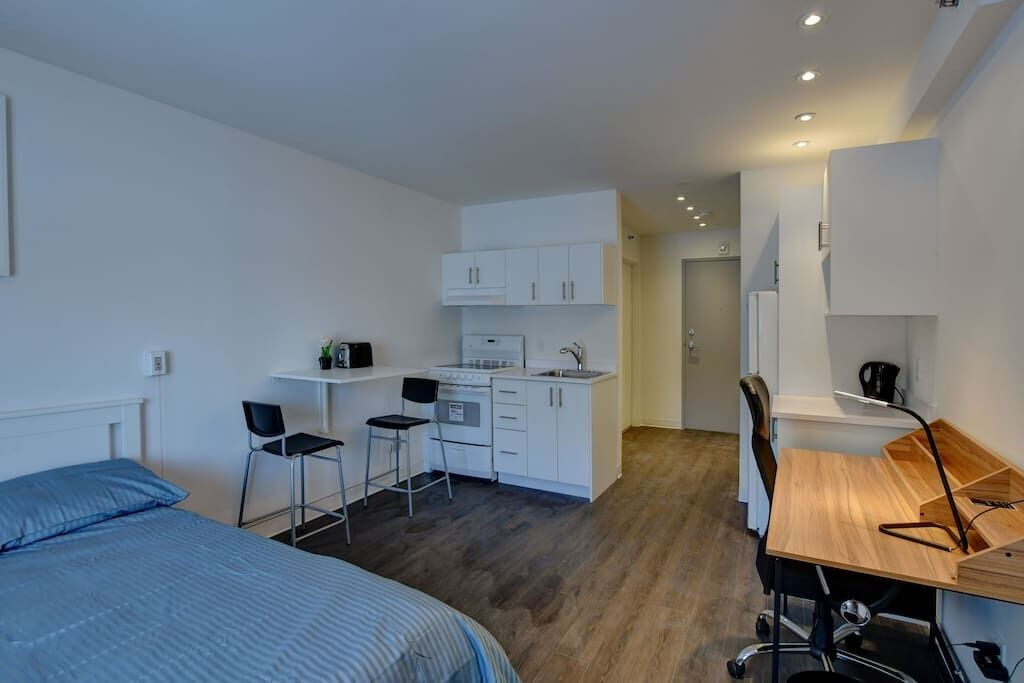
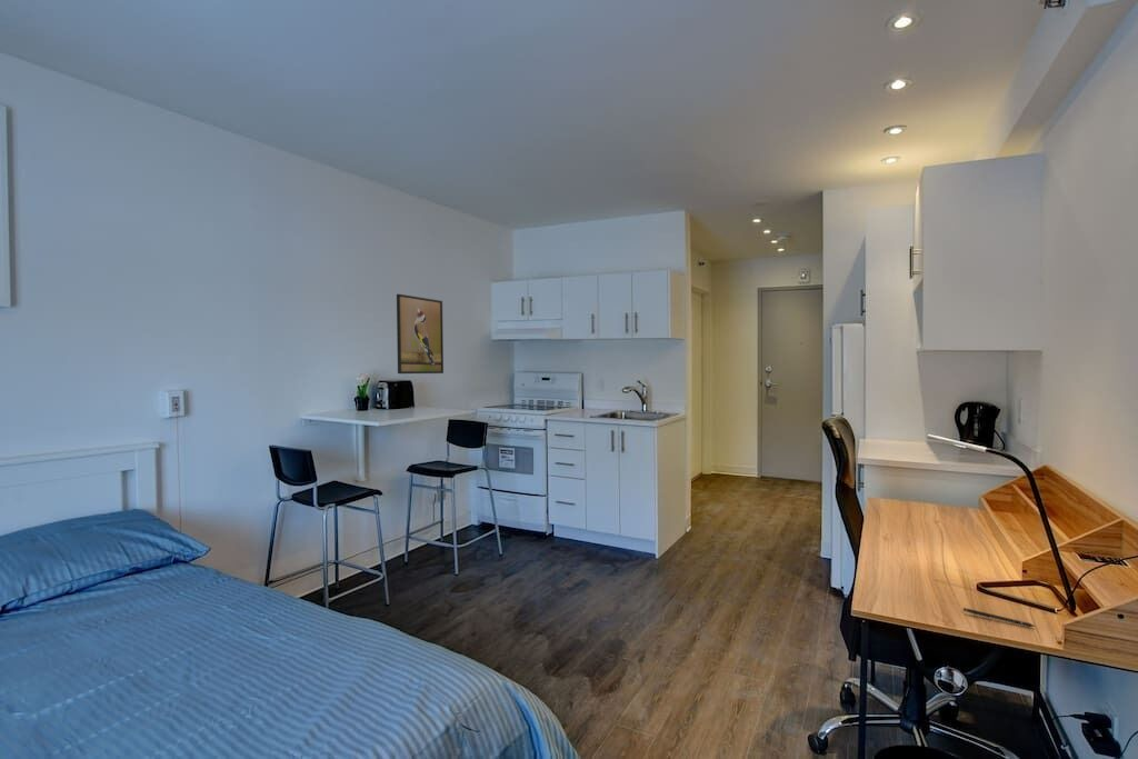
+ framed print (420, 336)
+ pen (998, 617)
